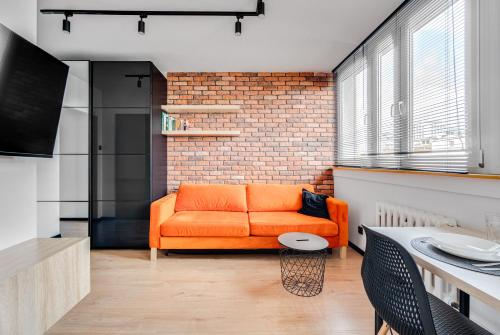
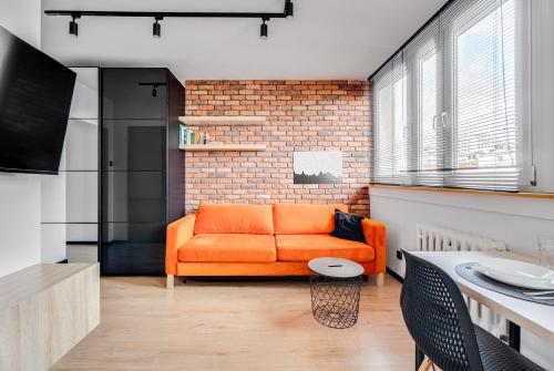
+ wall art (317, 167)
